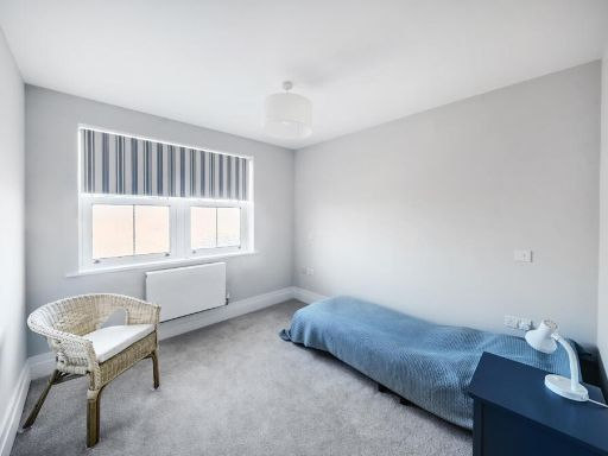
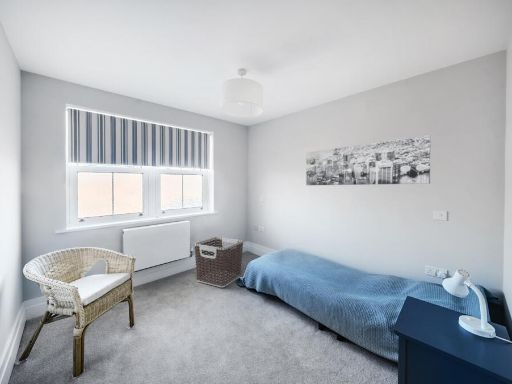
+ wall art (356, 165)
+ clothes hamper (219, 260)
